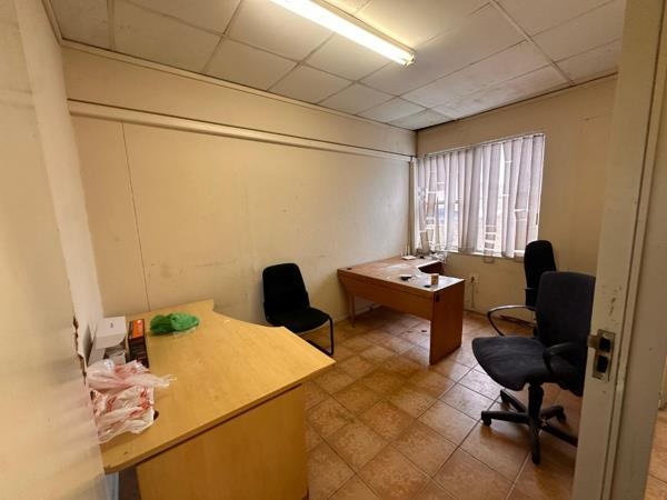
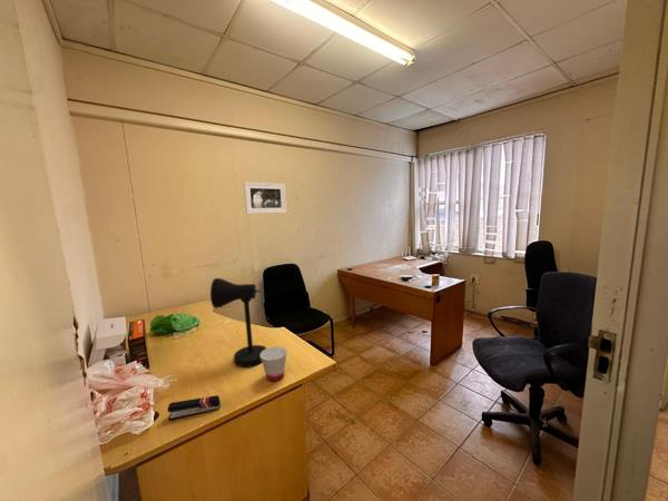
+ stapler (194, 405)
+ desk lamp (245, 318)
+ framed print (266, 198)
+ cup (274, 364)
